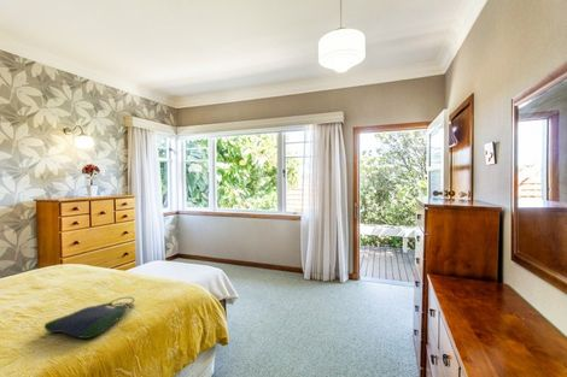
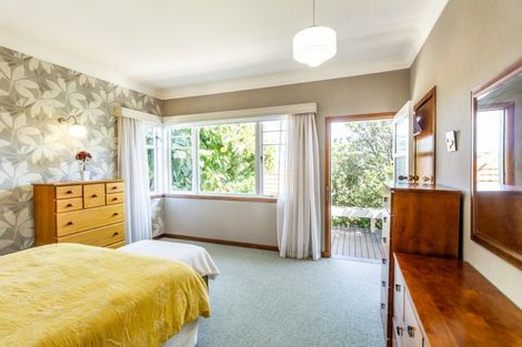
- handbag (101, 312)
